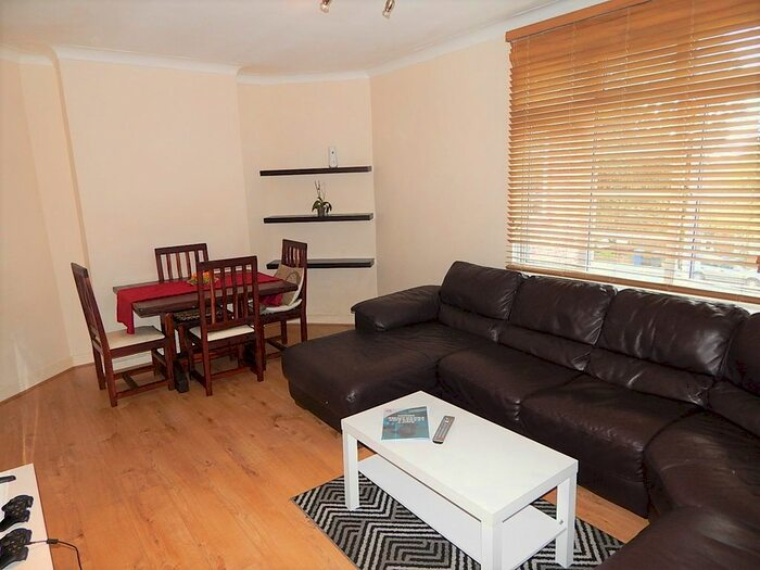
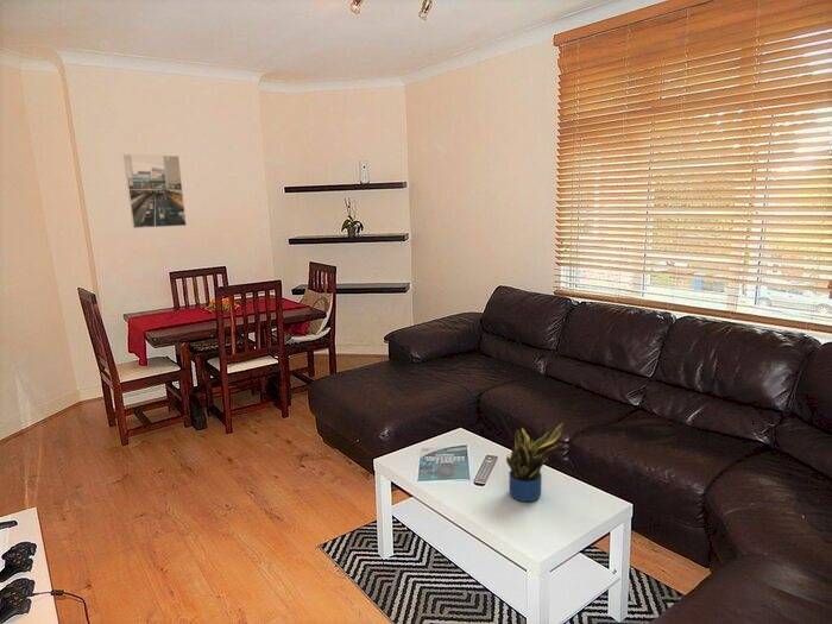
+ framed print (156, 191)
+ potted plant (535, 455)
